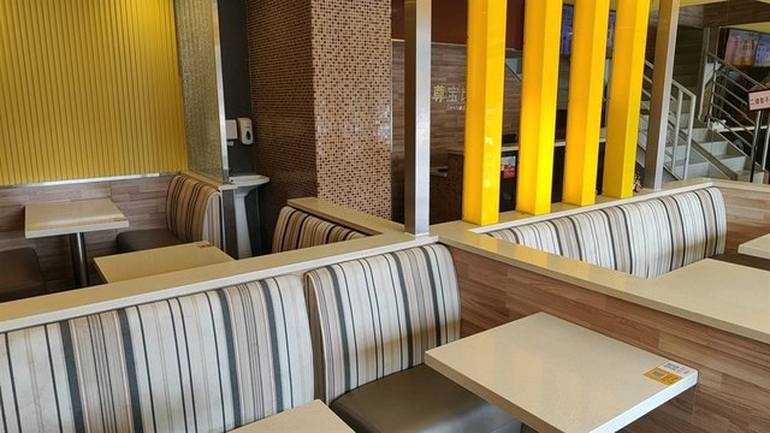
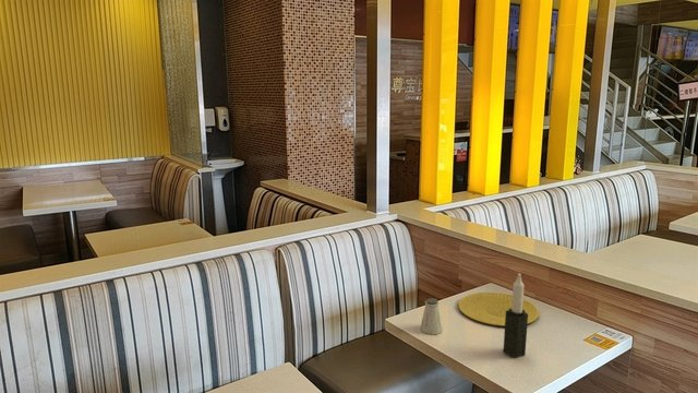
+ candle (516, 313)
+ plate (497, 309)
+ saltshaker (431, 314)
